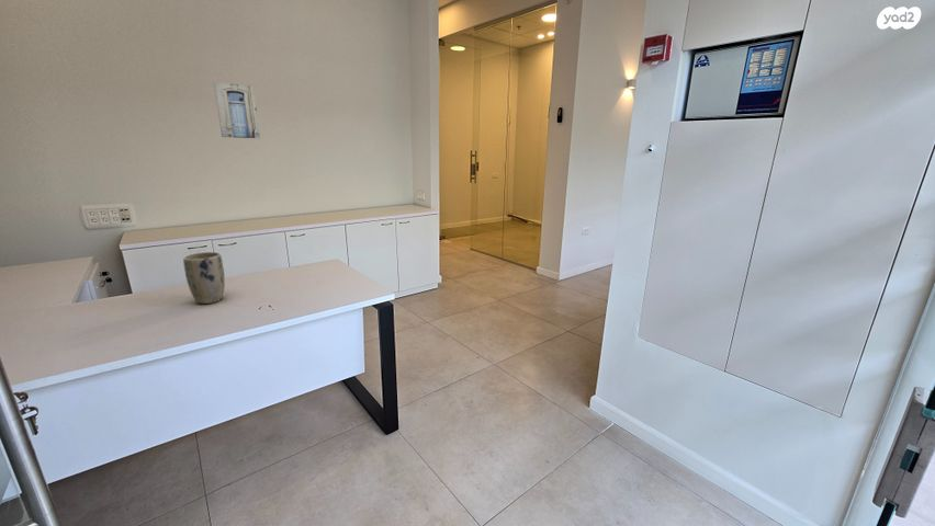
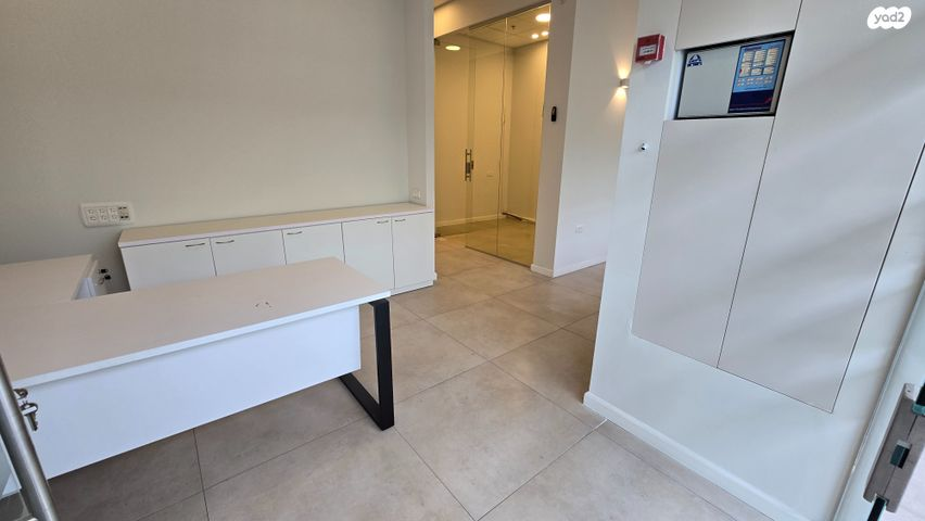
- wall art (237, 111)
- plant pot (205, 277)
